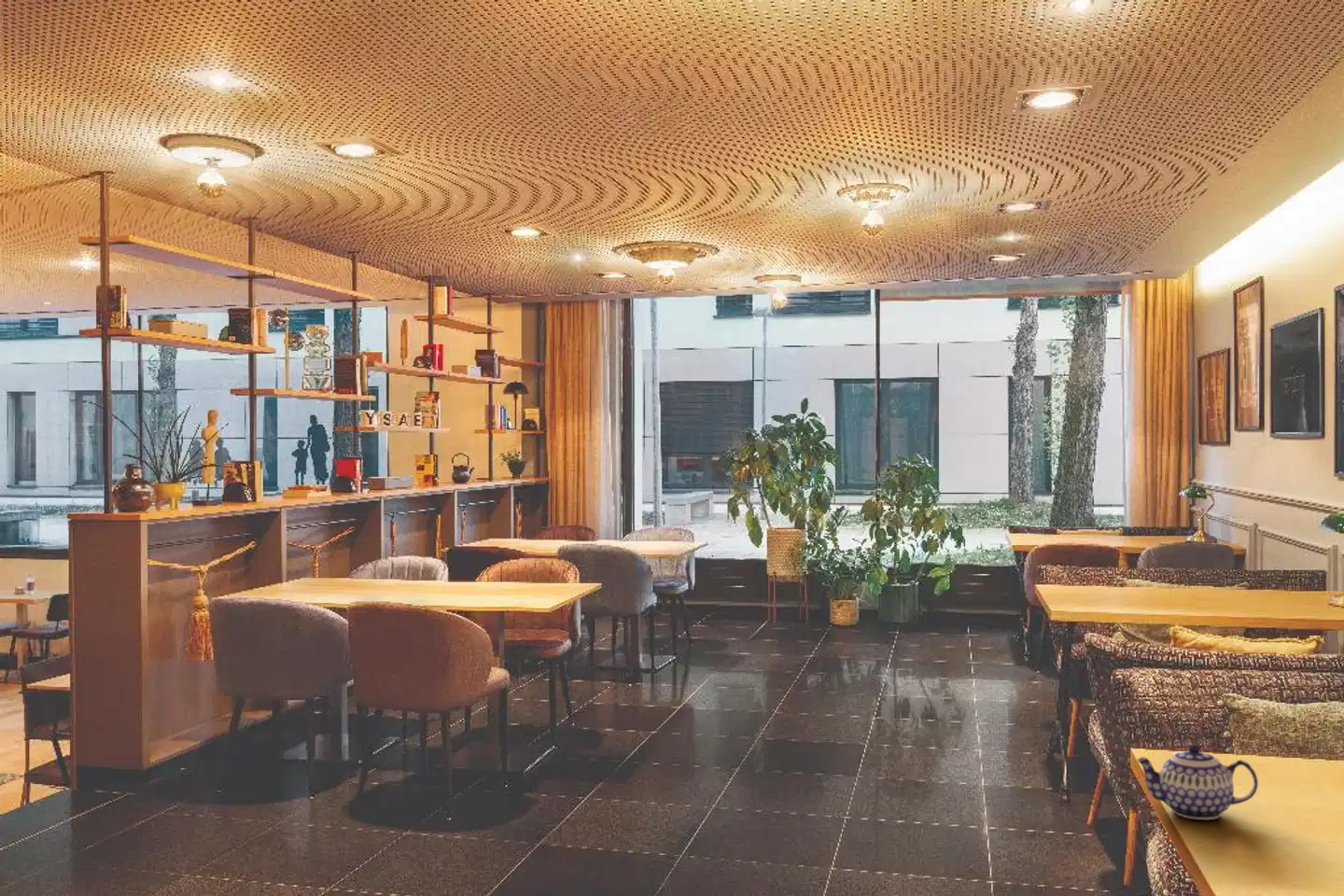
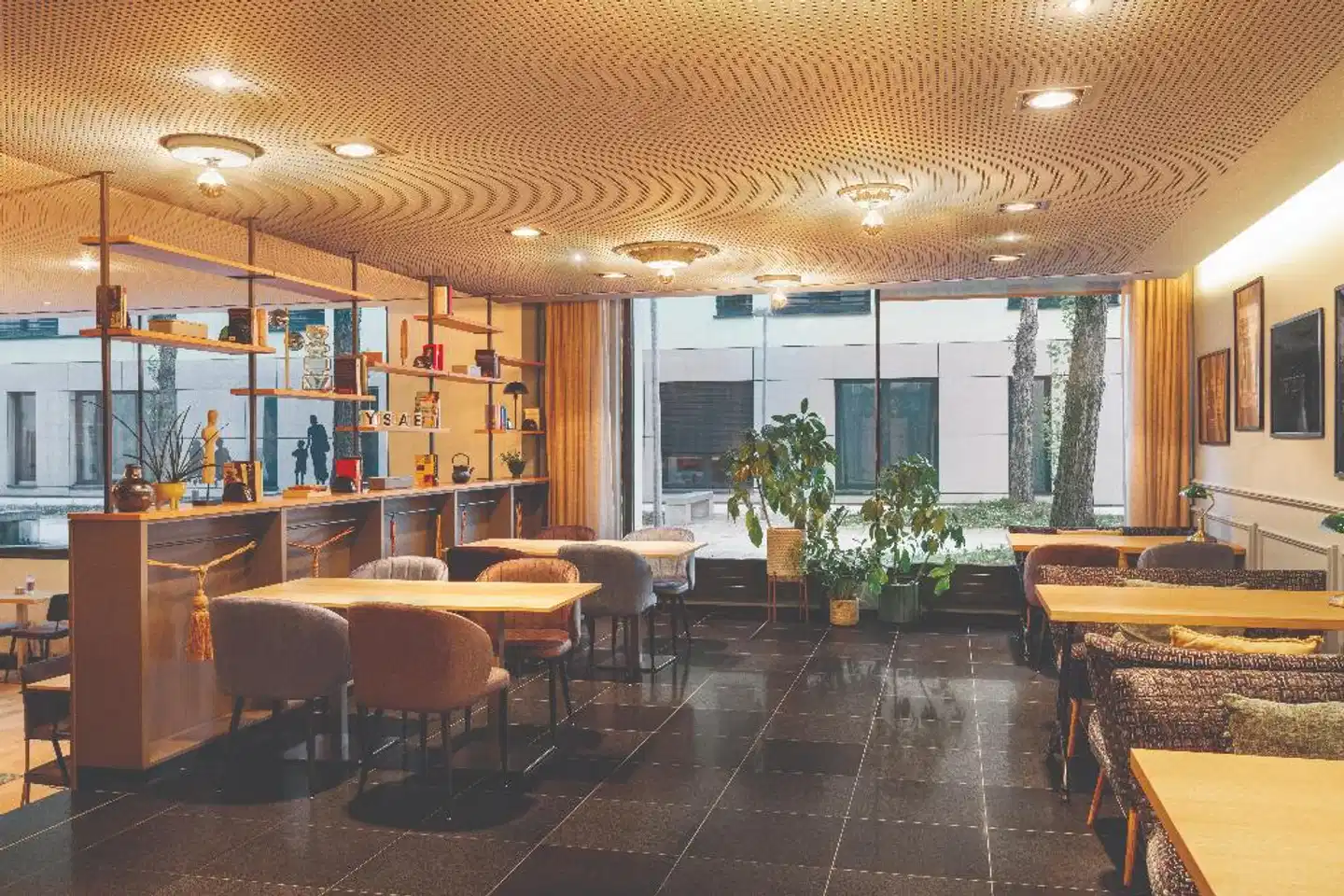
- teapot (1196, 778)
